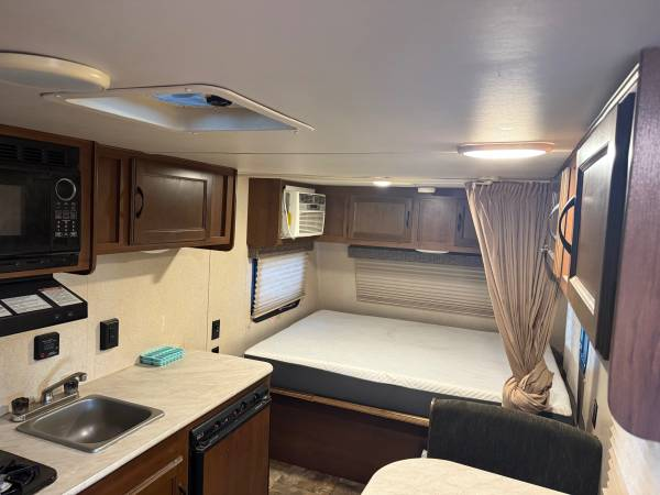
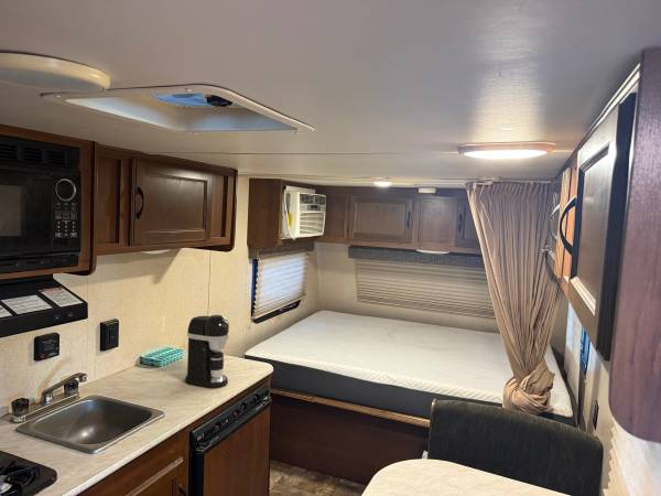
+ coffee maker (207, 347)
